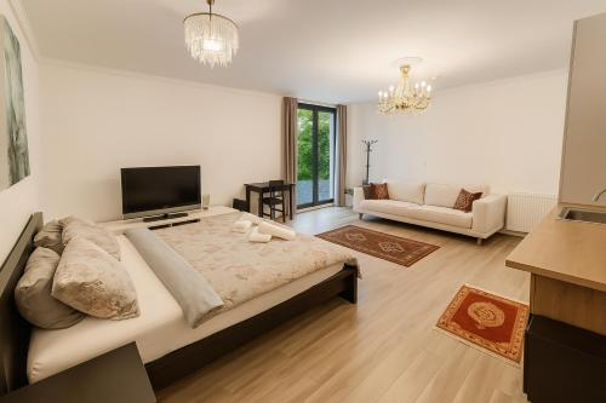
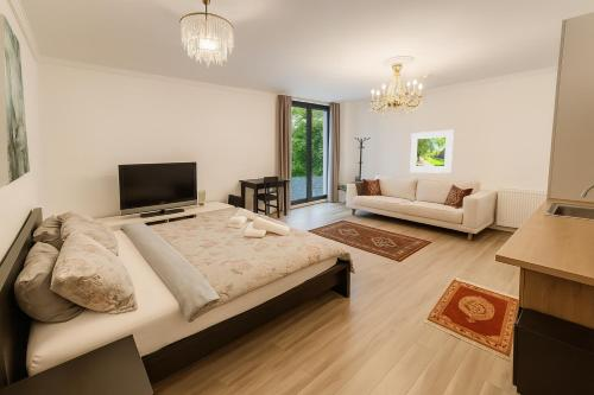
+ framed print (430, 152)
